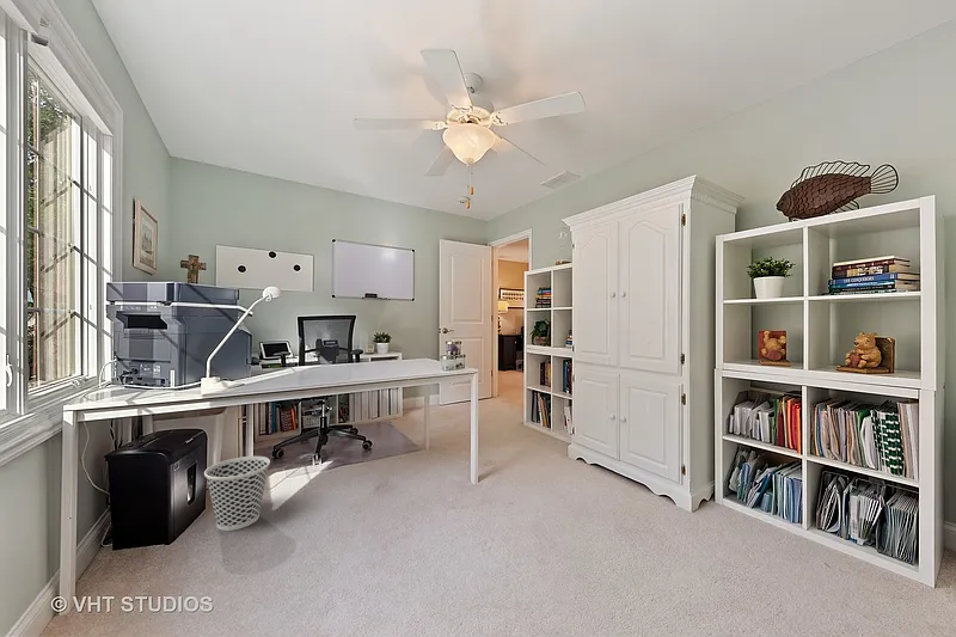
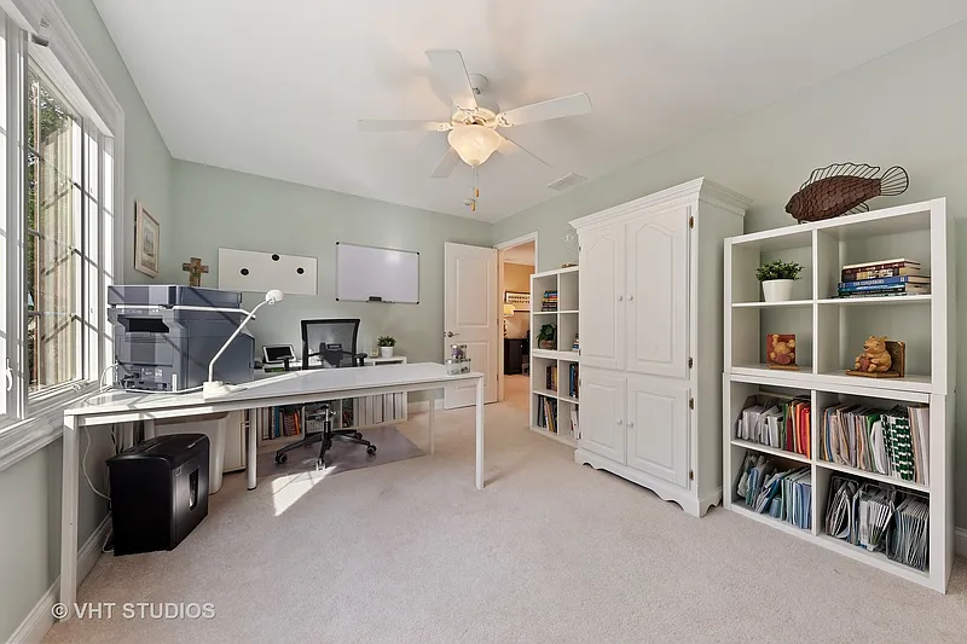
- wastebasket (238, 492)
